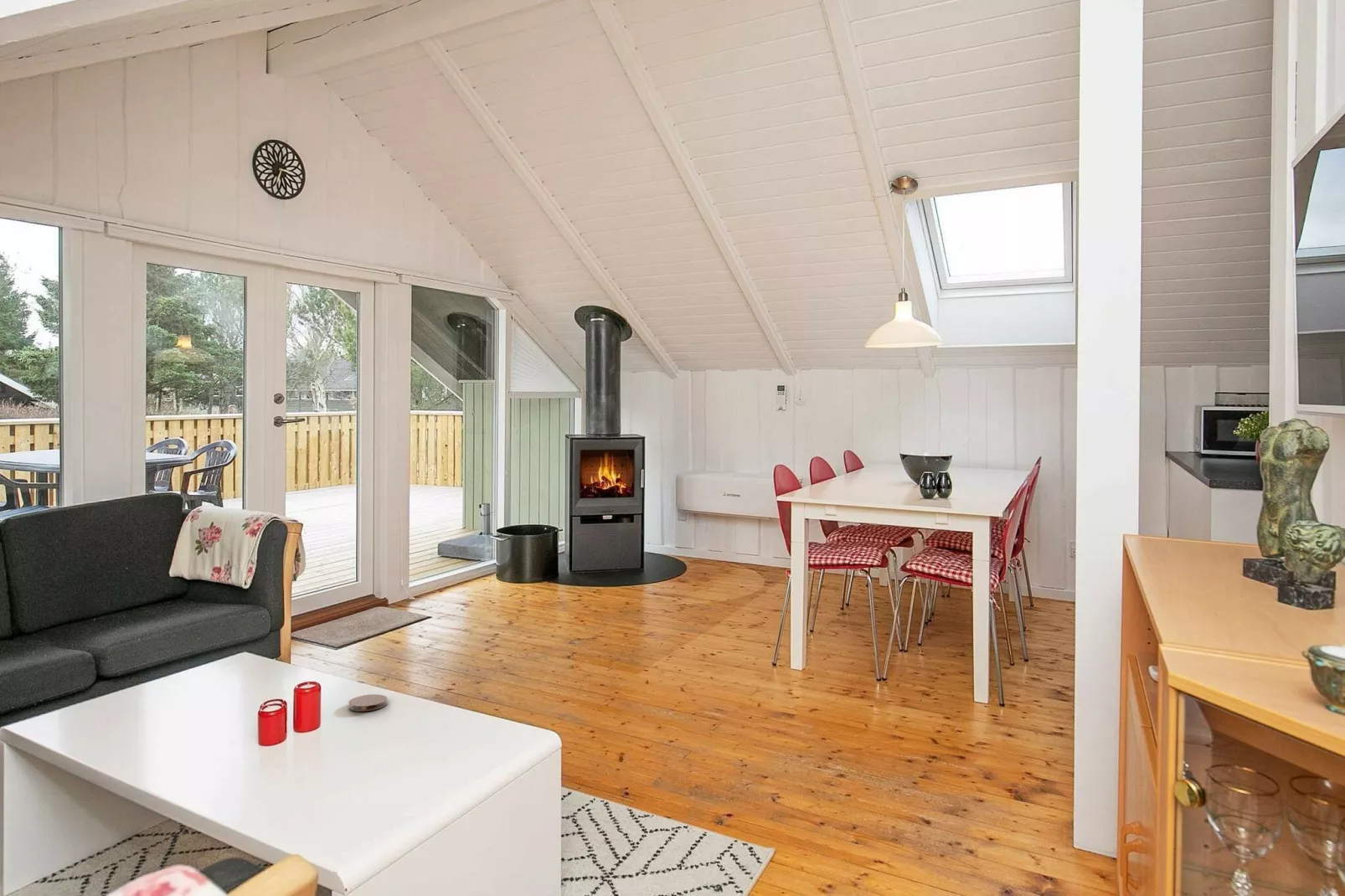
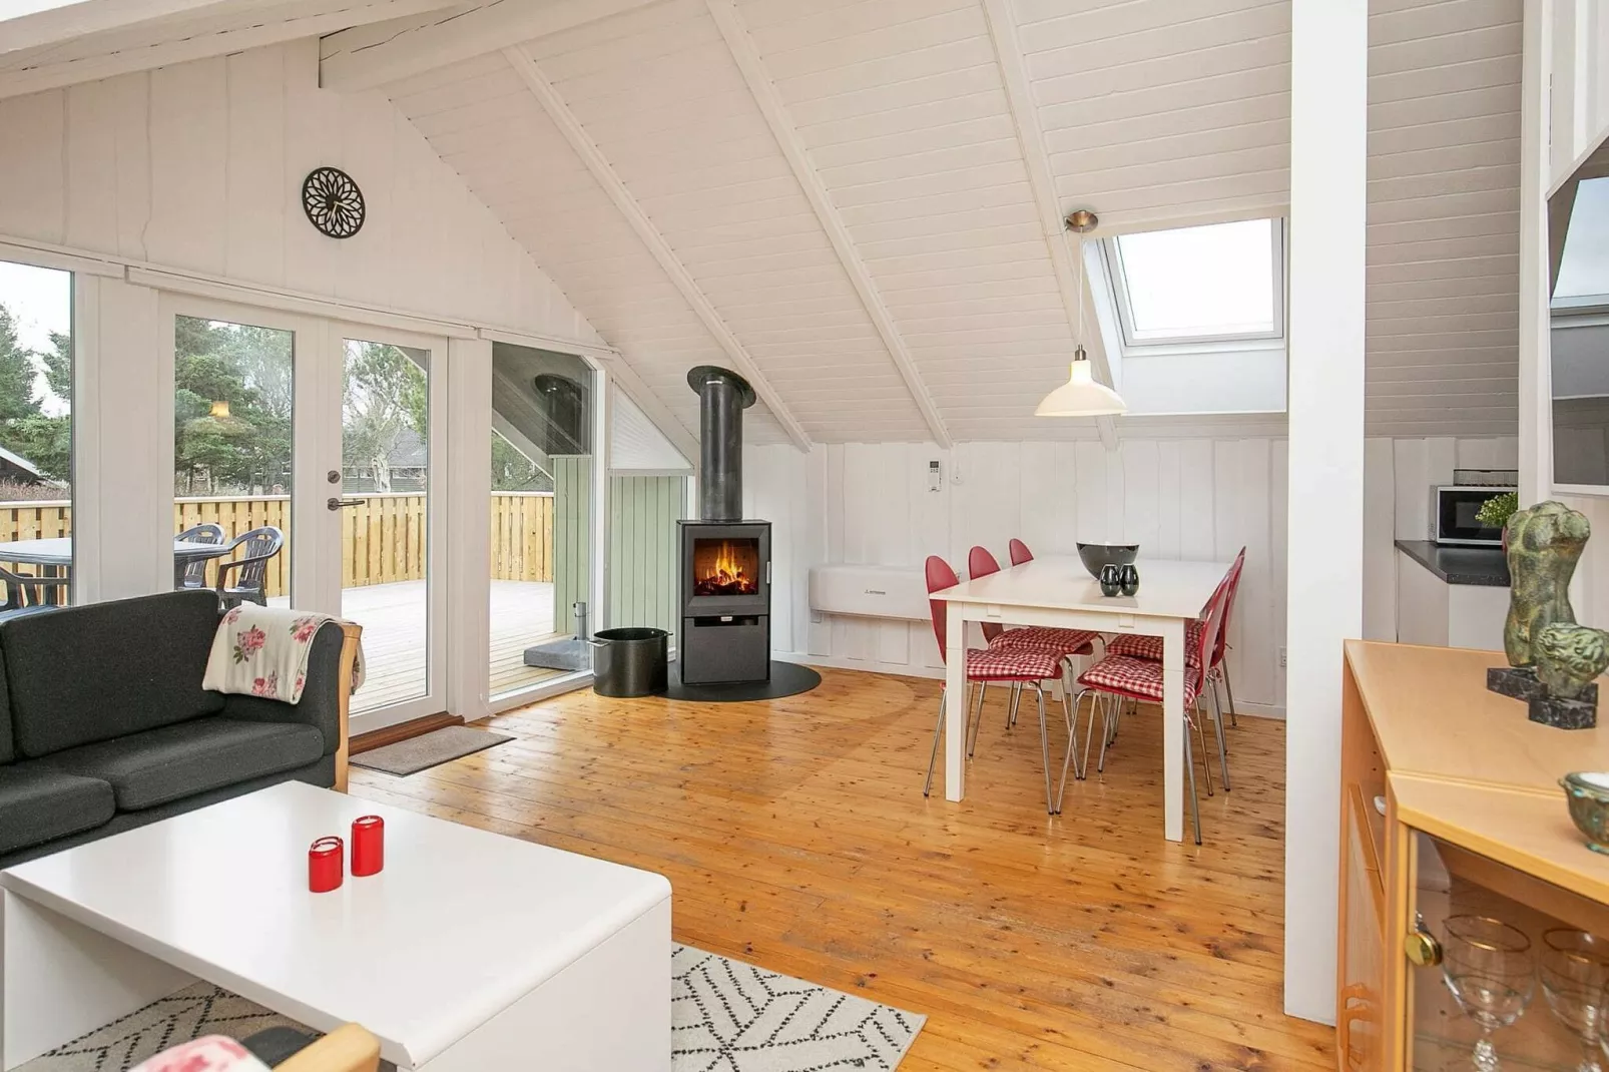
- coaster (368, 703)
